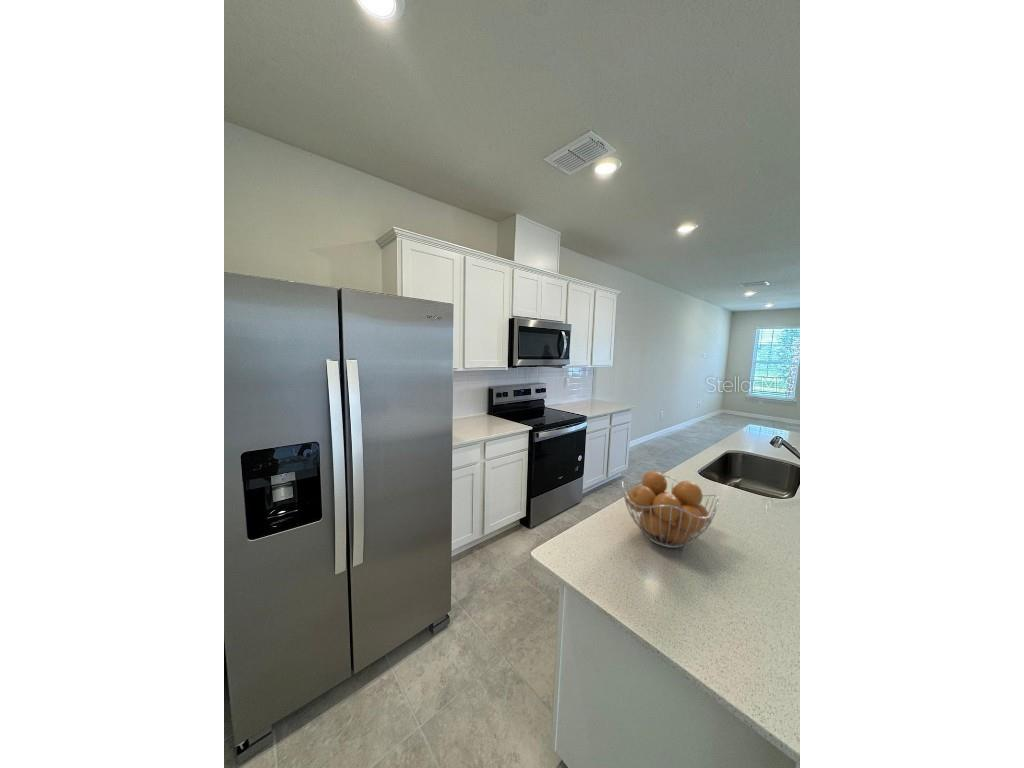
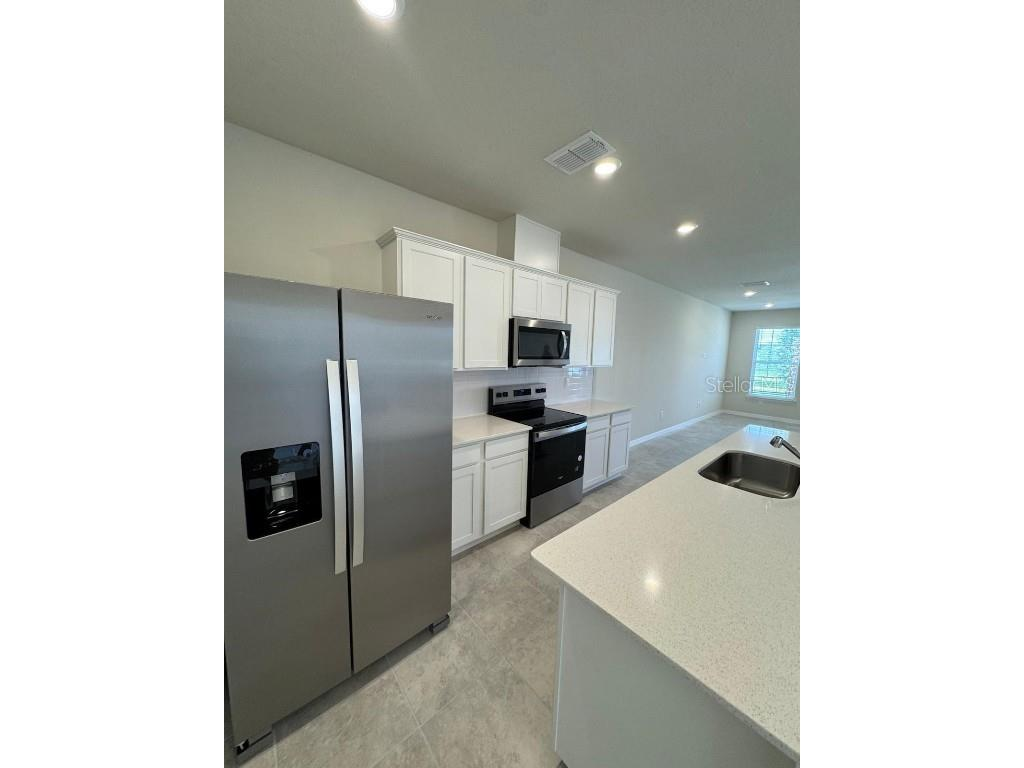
- fruit basket (666, 507)
